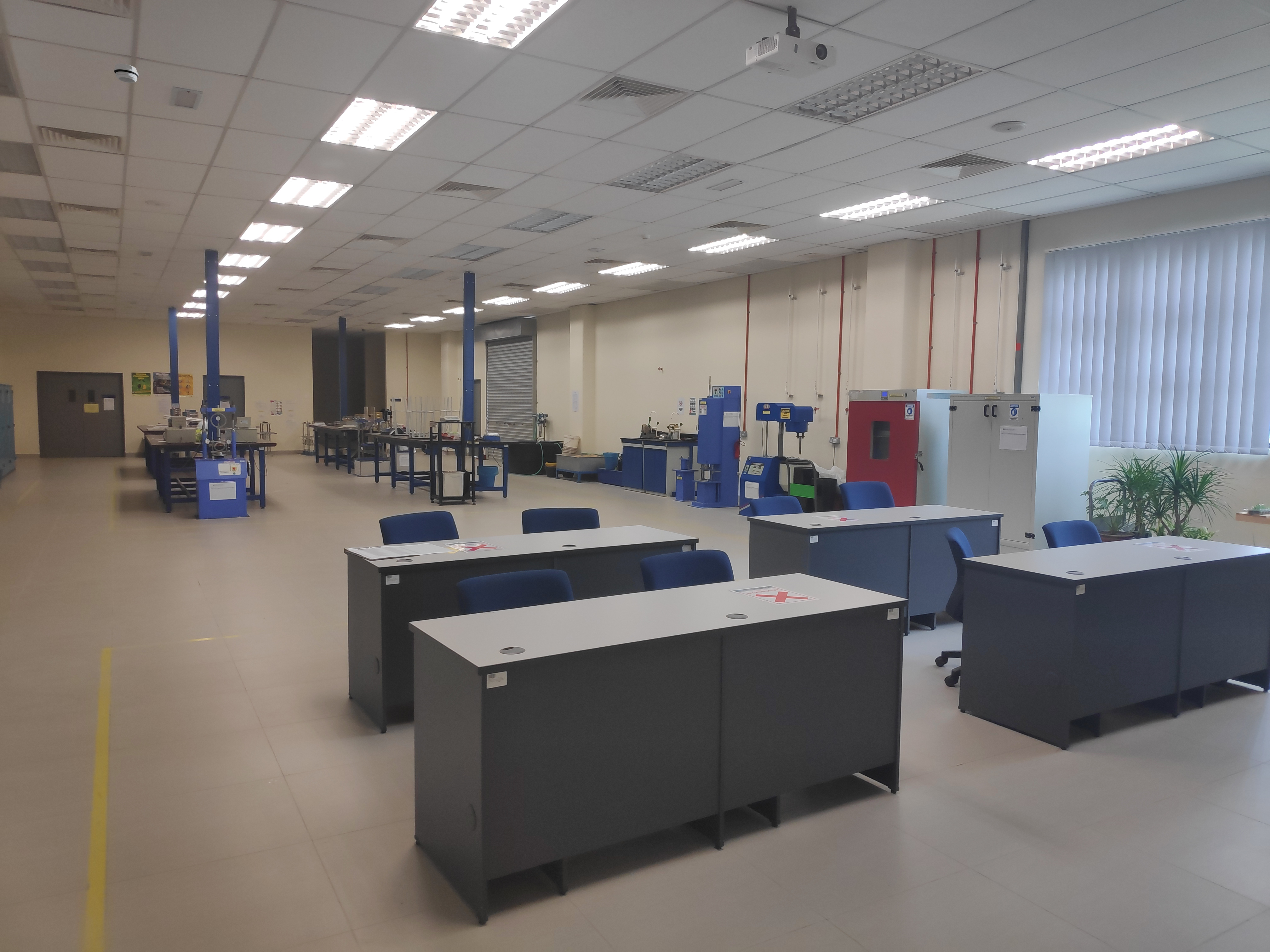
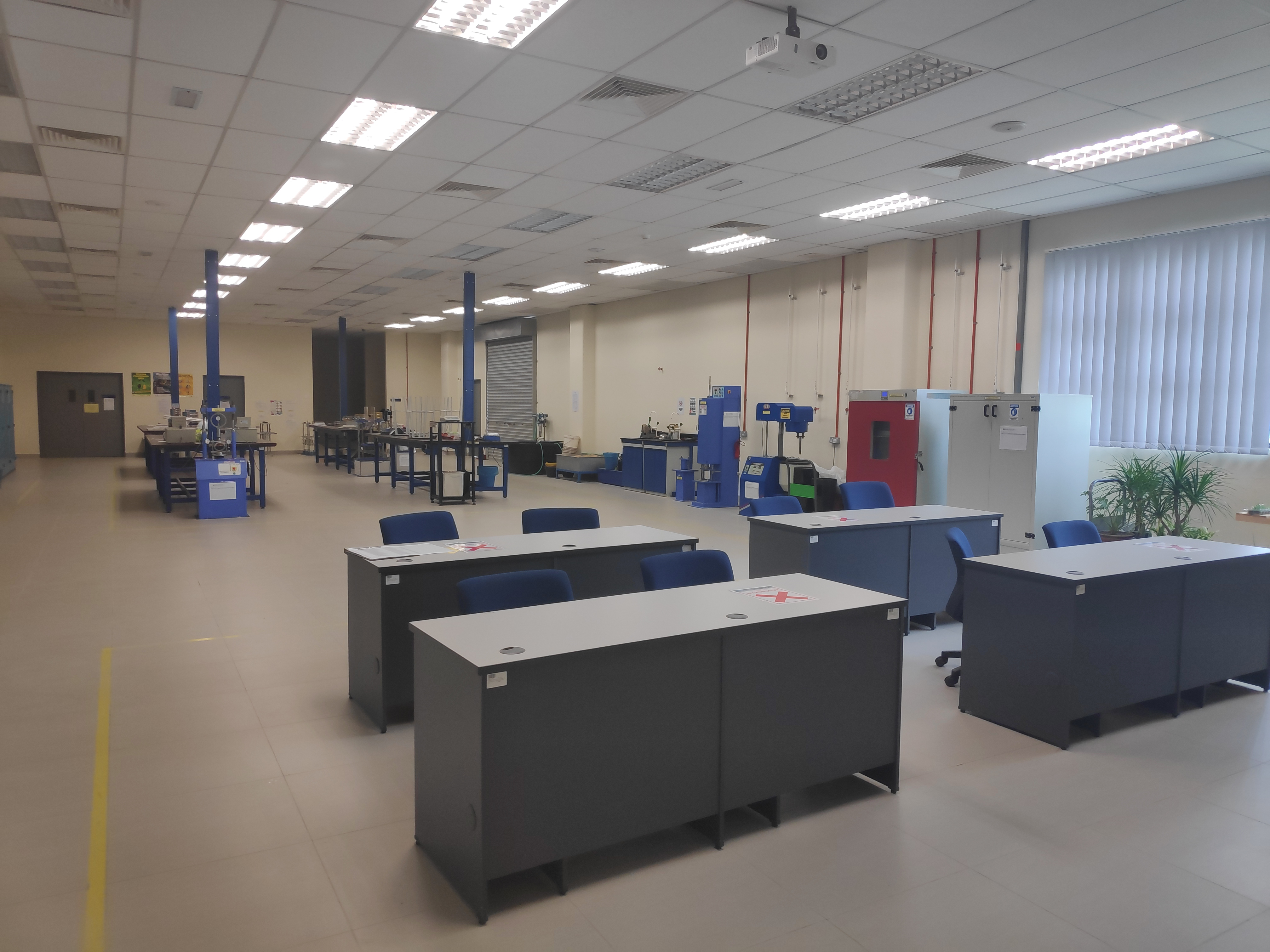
- smoke detector (126, 74)
